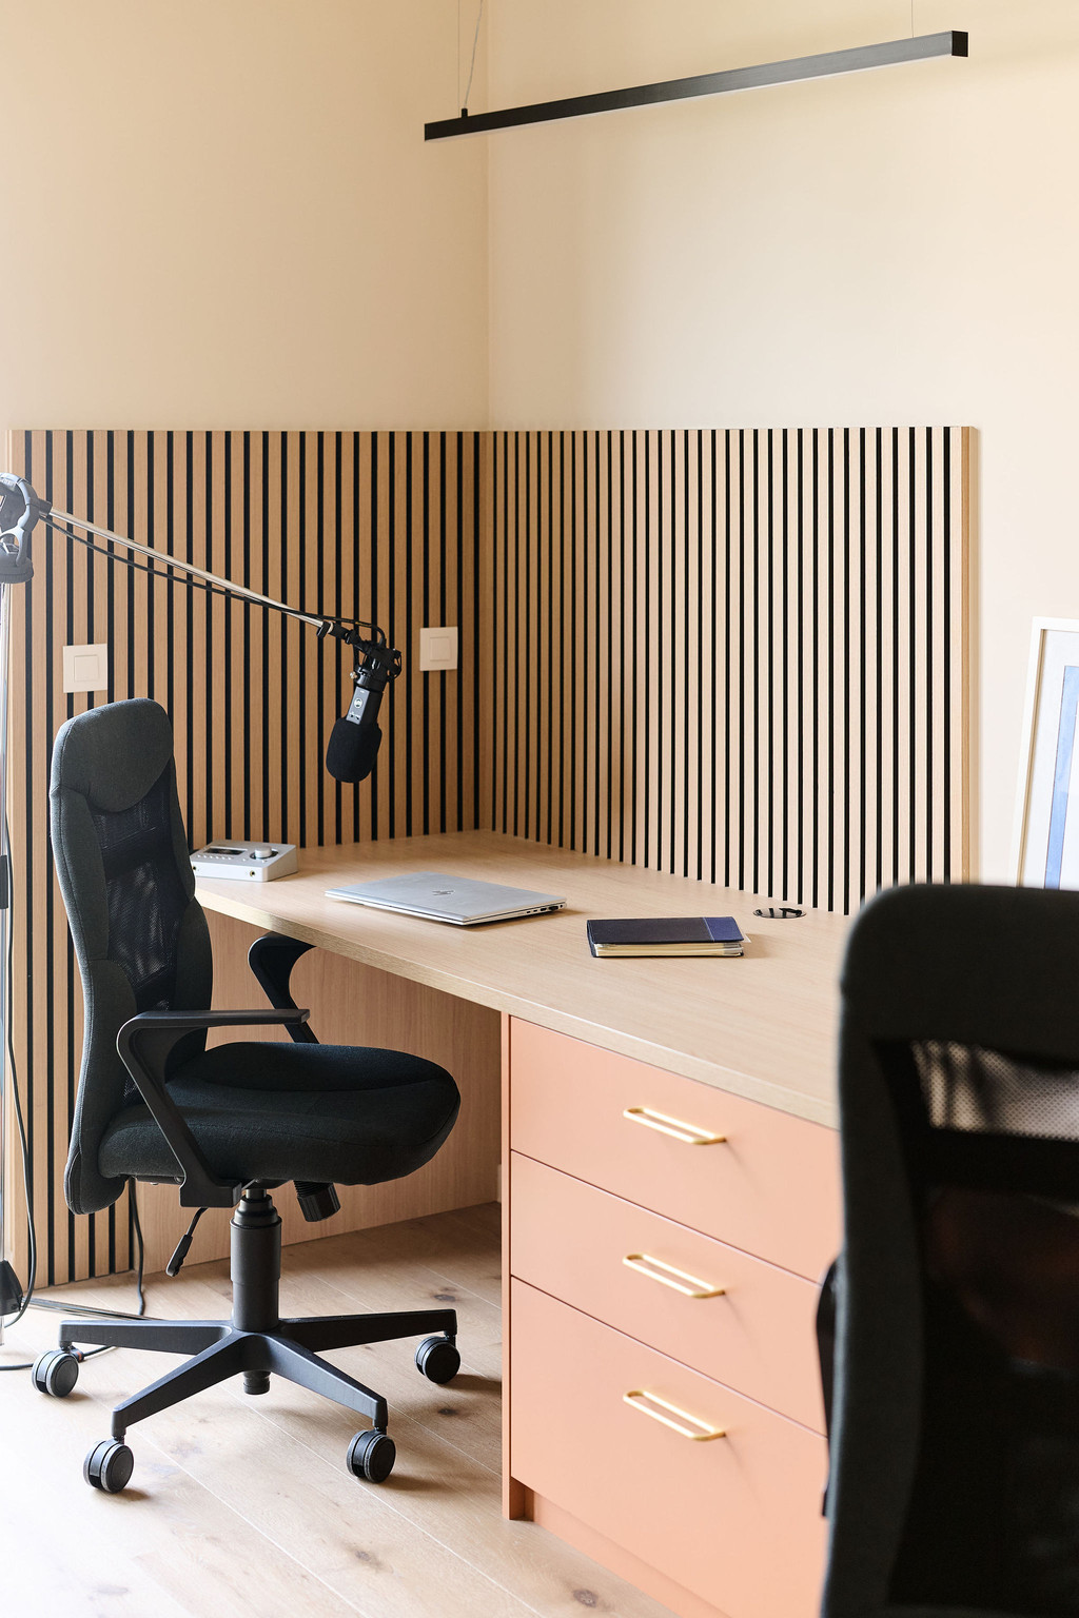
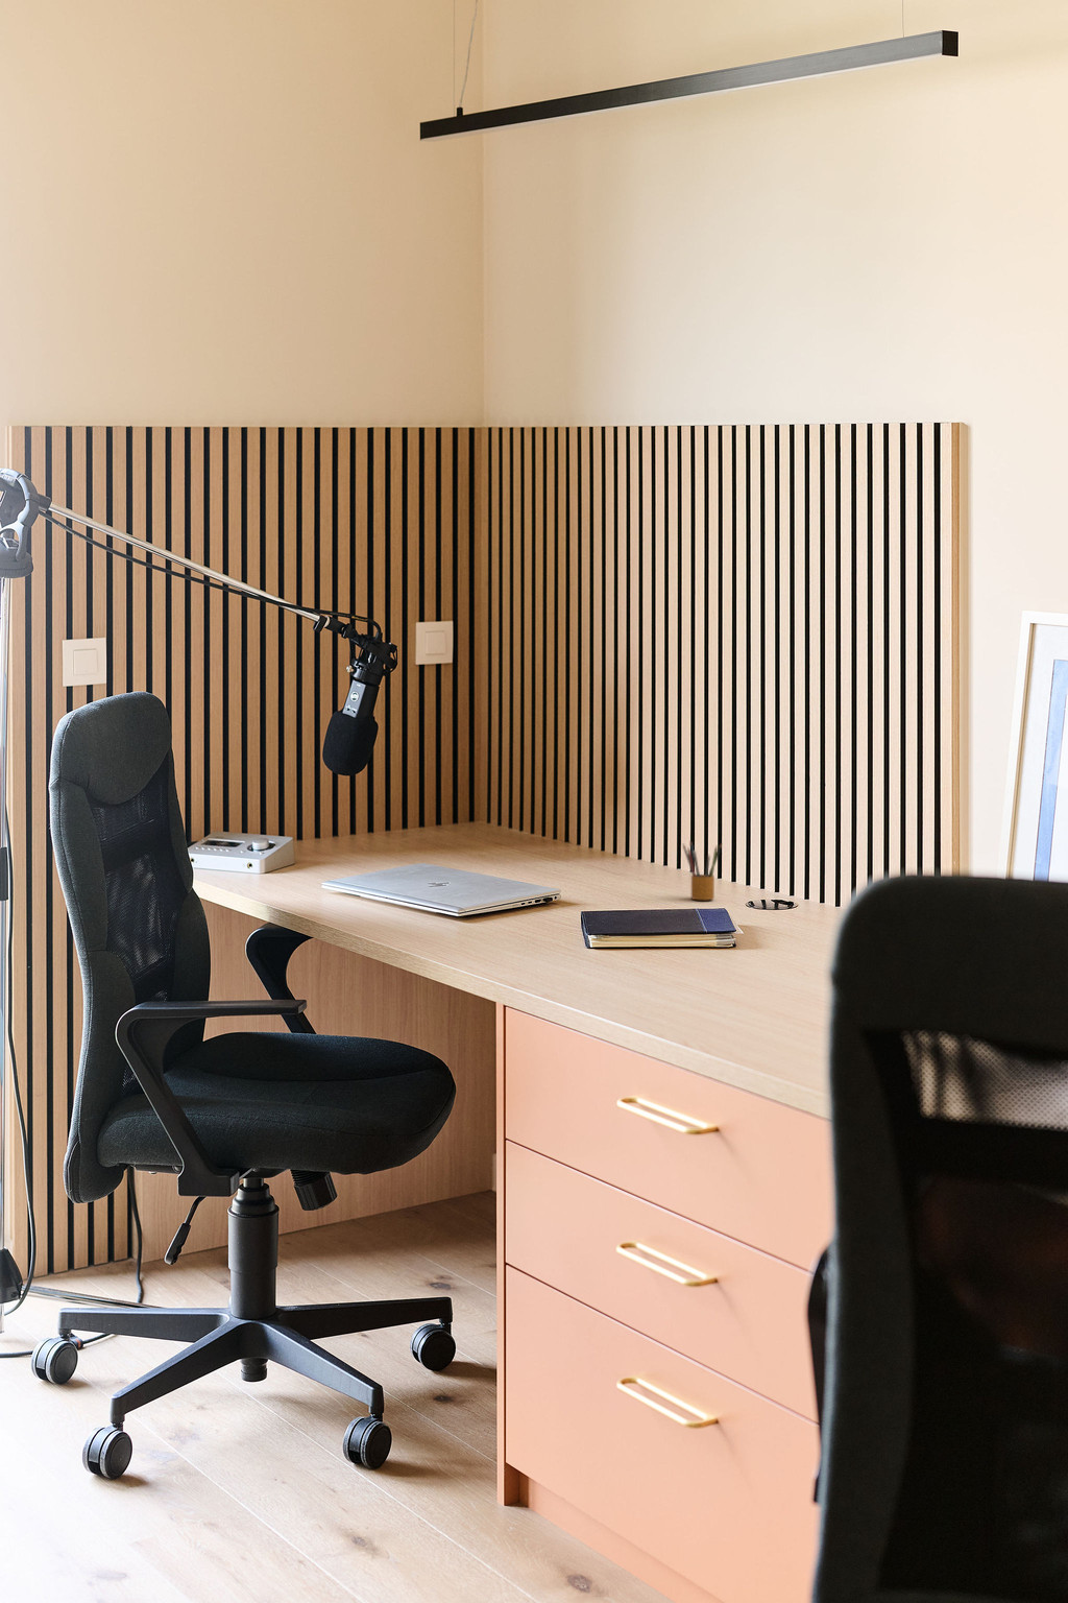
+ pencil box (706, 869)
